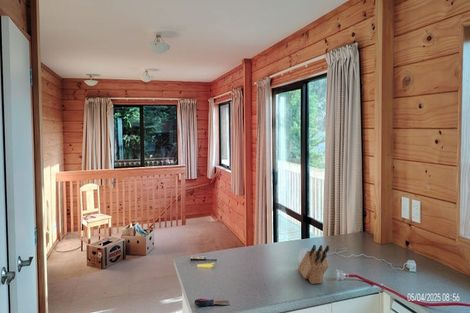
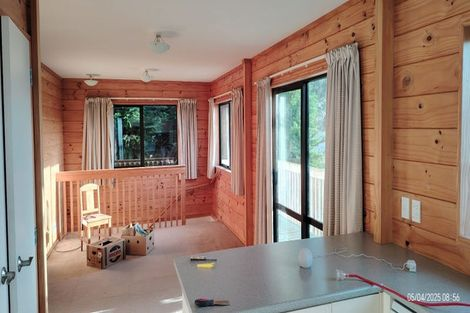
- knife block (313, 258)
